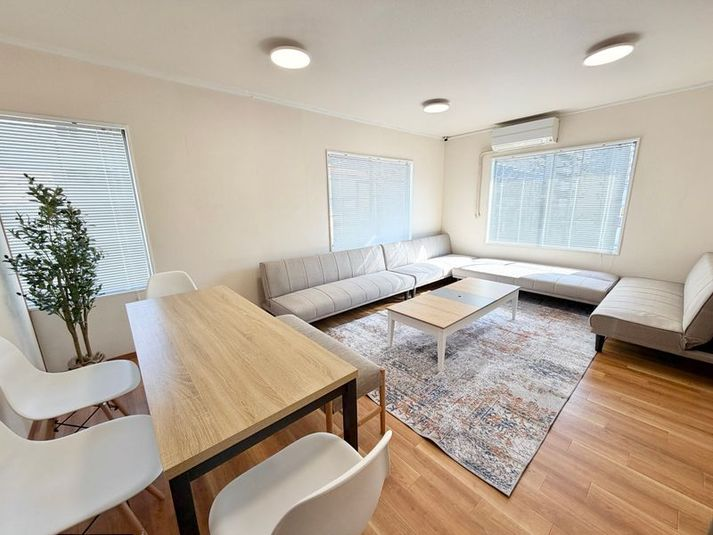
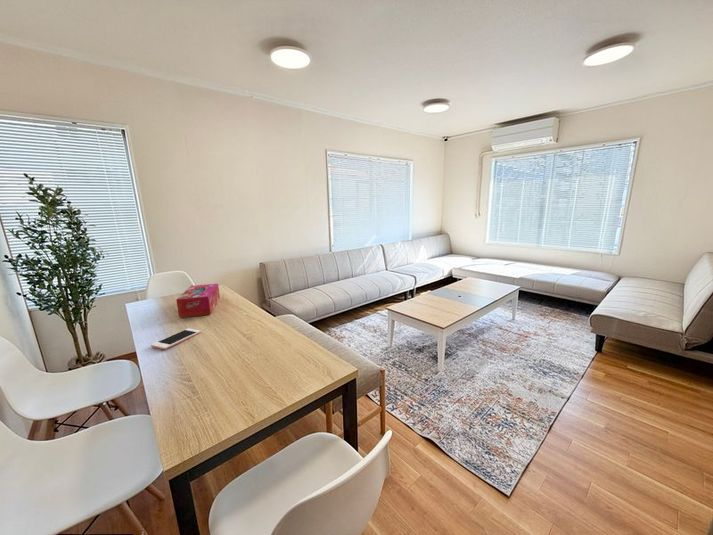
+ tissue box (200, 299)
+ cell phone (177, 338)
